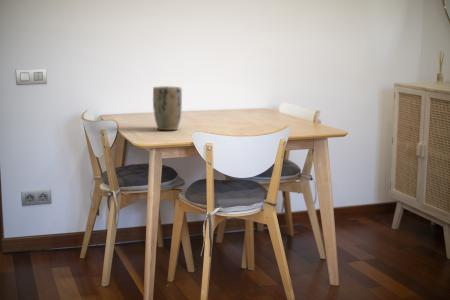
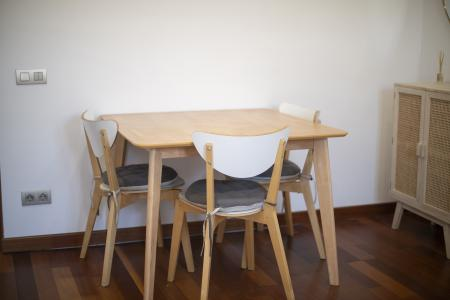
- plant pot (167, 108)
